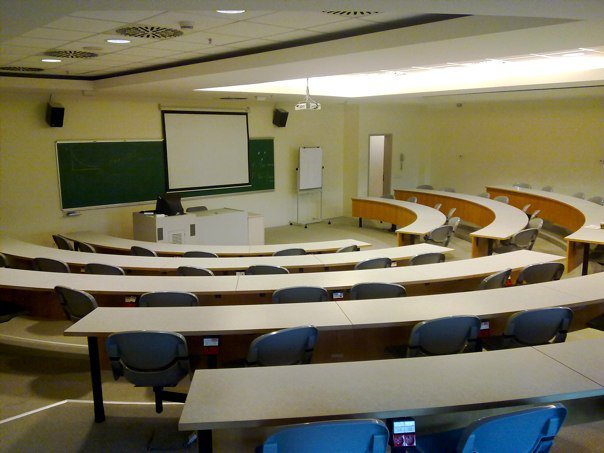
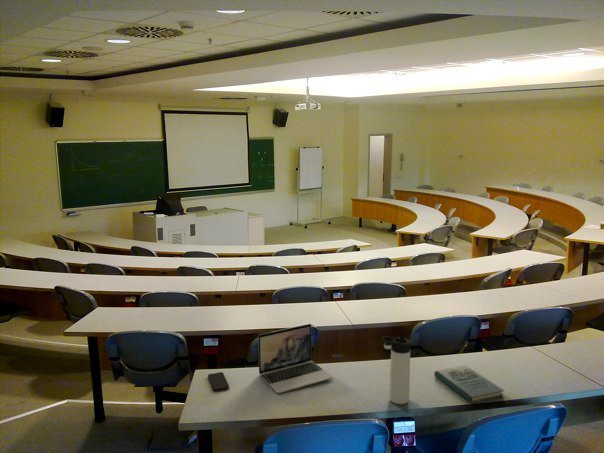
+ smartphone (218, 381)
+ laptop (295, 356)
+ thermos bottle (395, 369)
+ book (467, 383)
